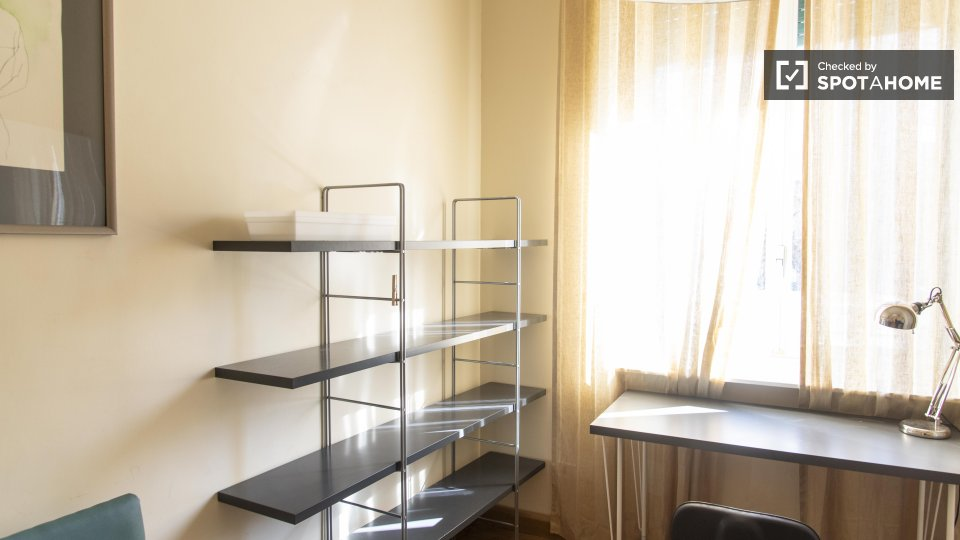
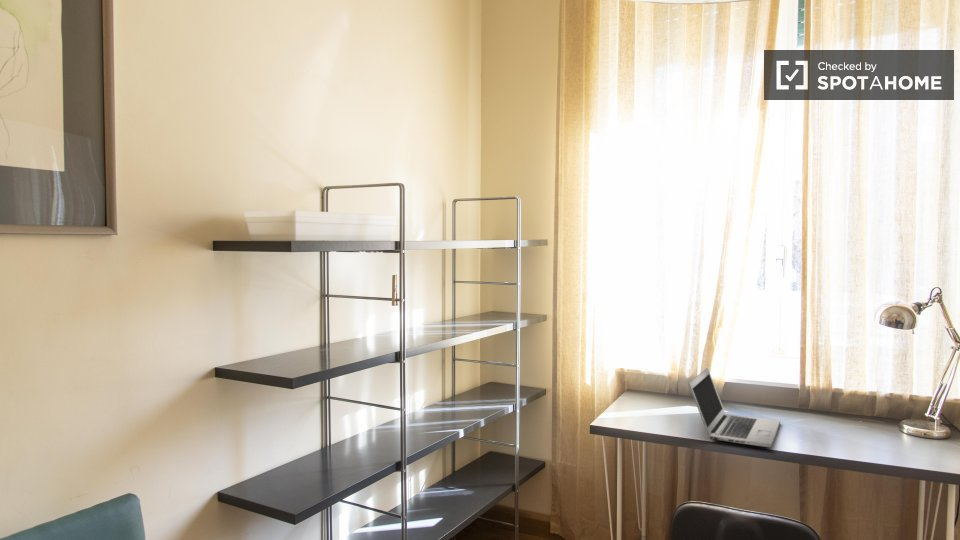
+ laptop (735, 415)
